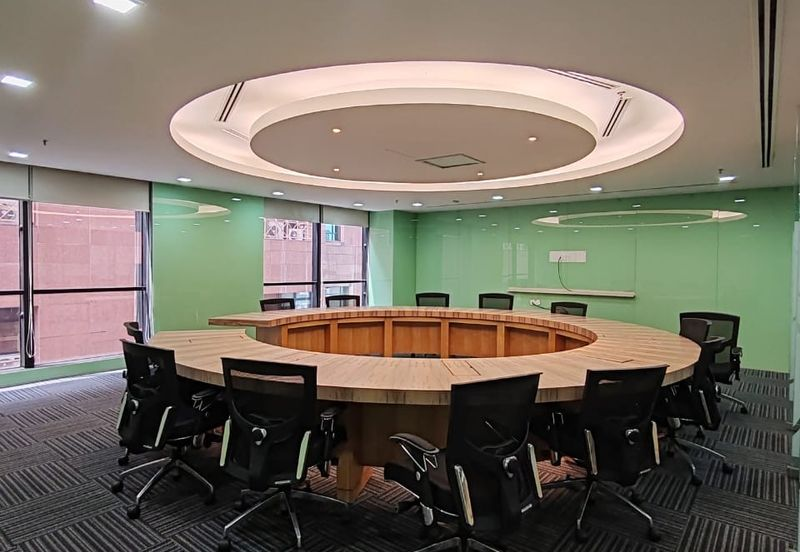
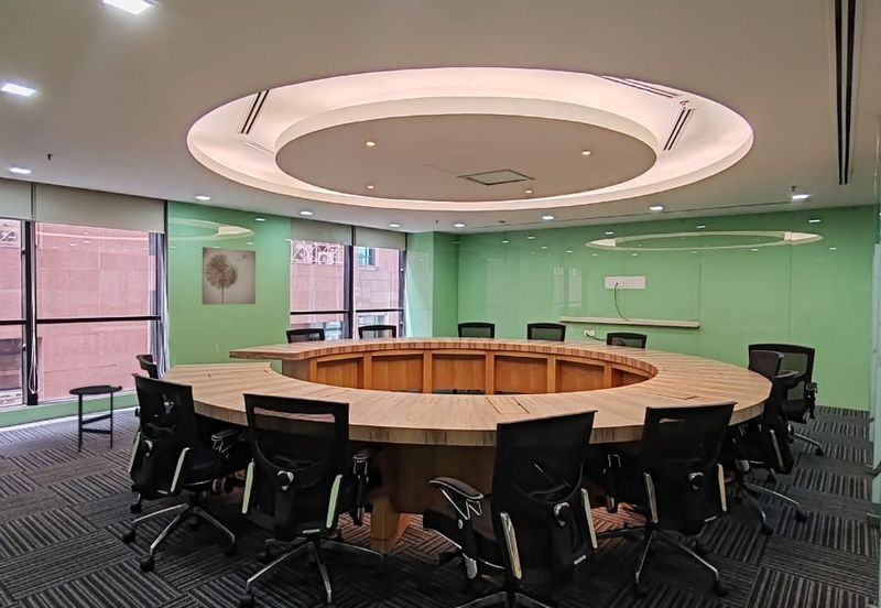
+ side table (96, 417)
+ wall art (229, 276)
